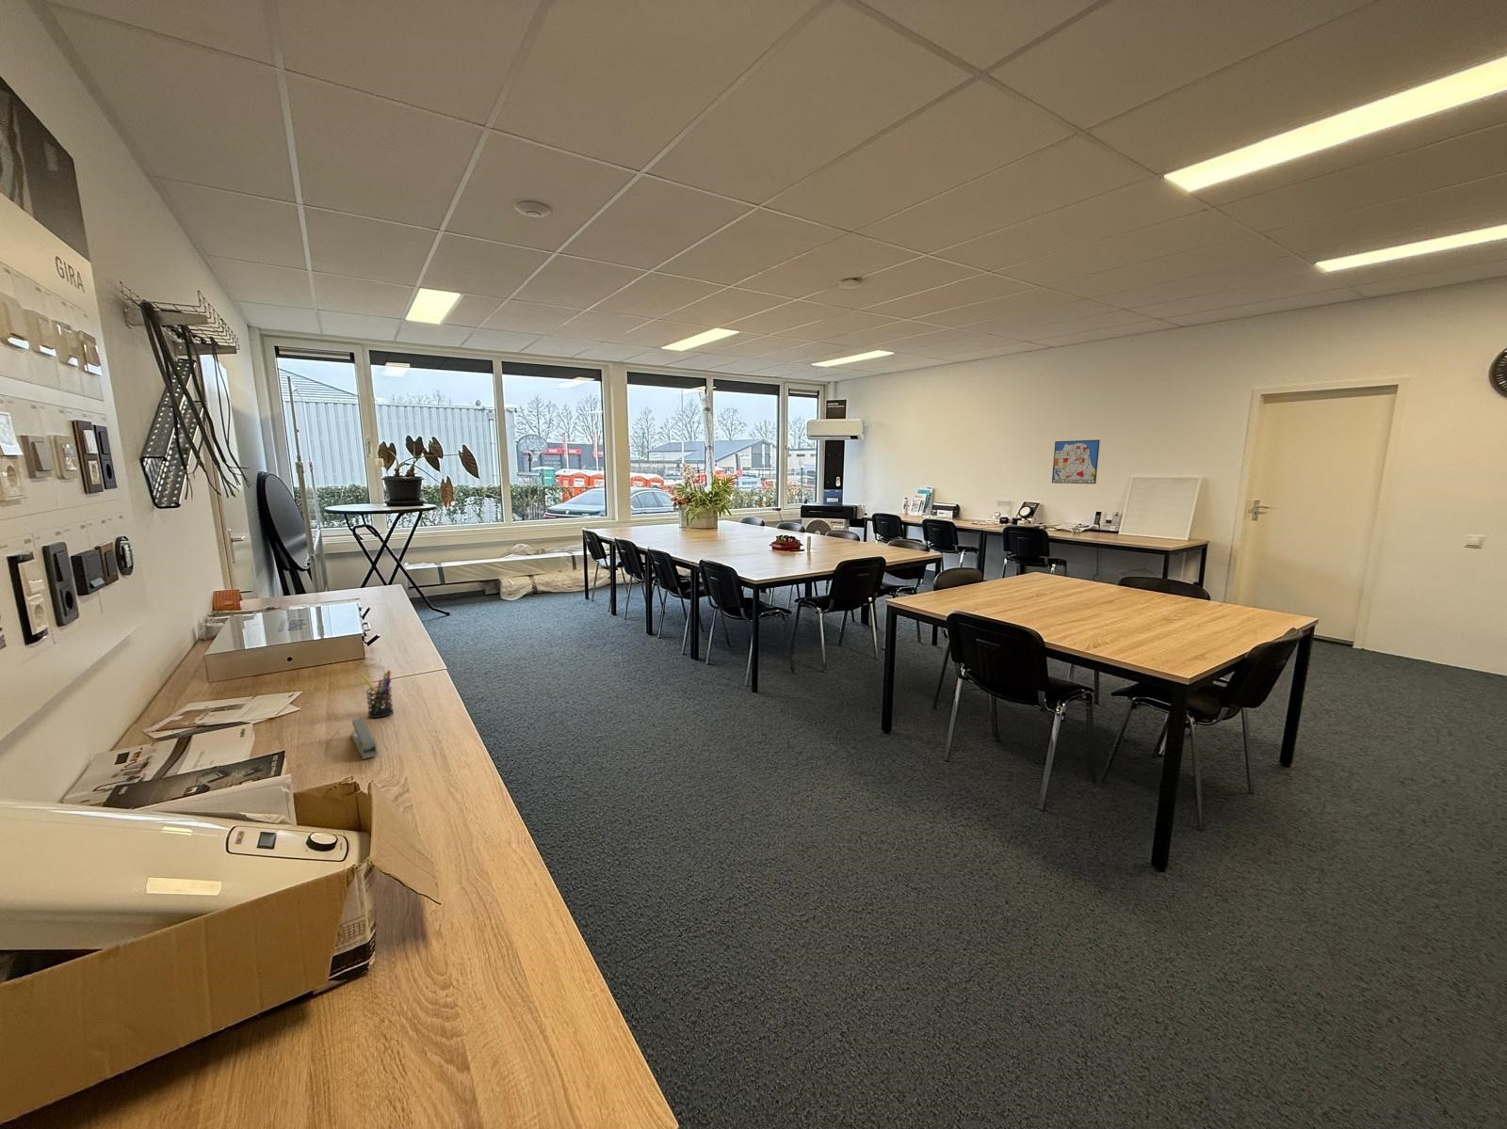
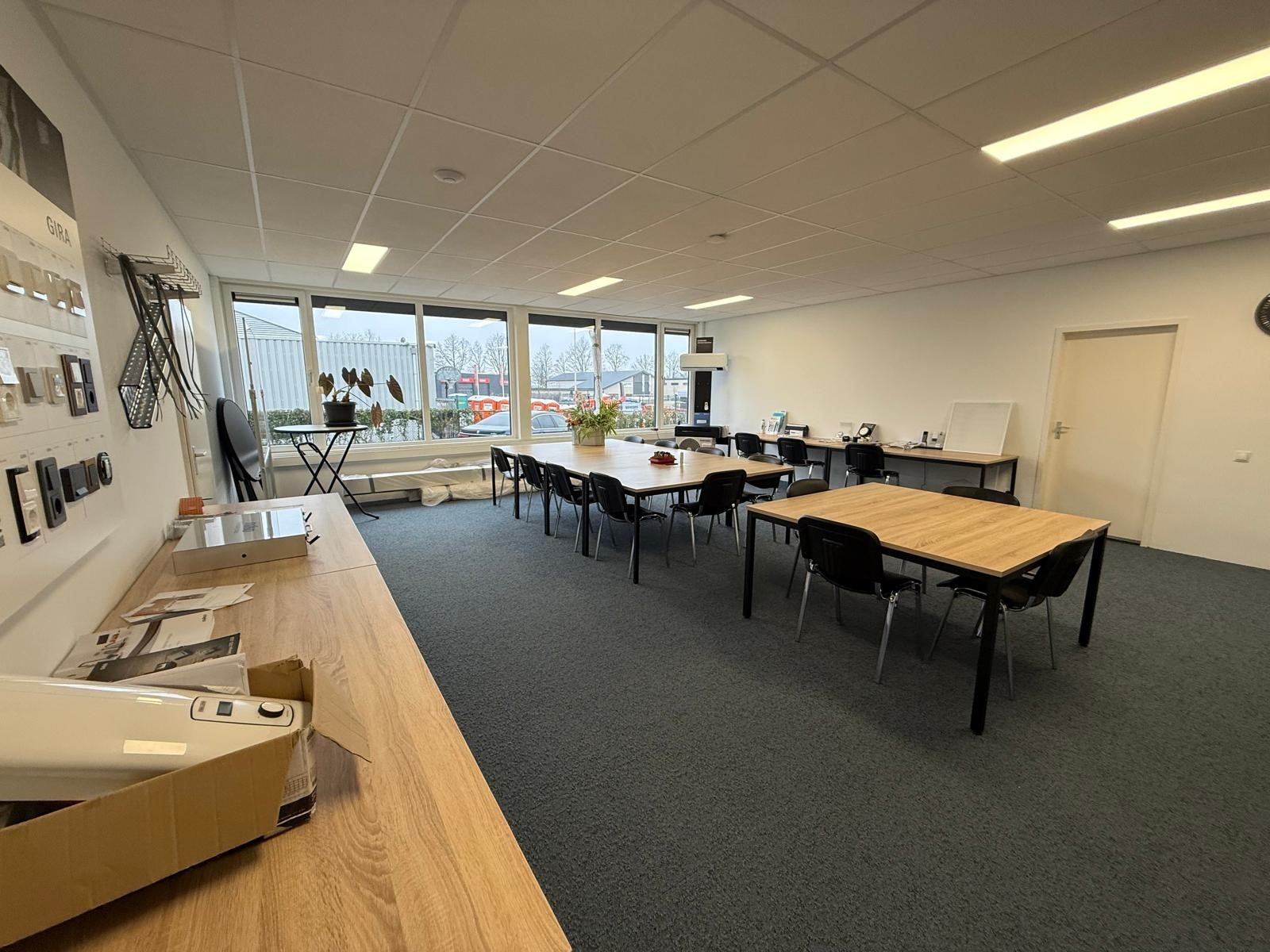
- stapler (363, 735)
- pen holder (381, 691)
- wall art (1075, 463)
